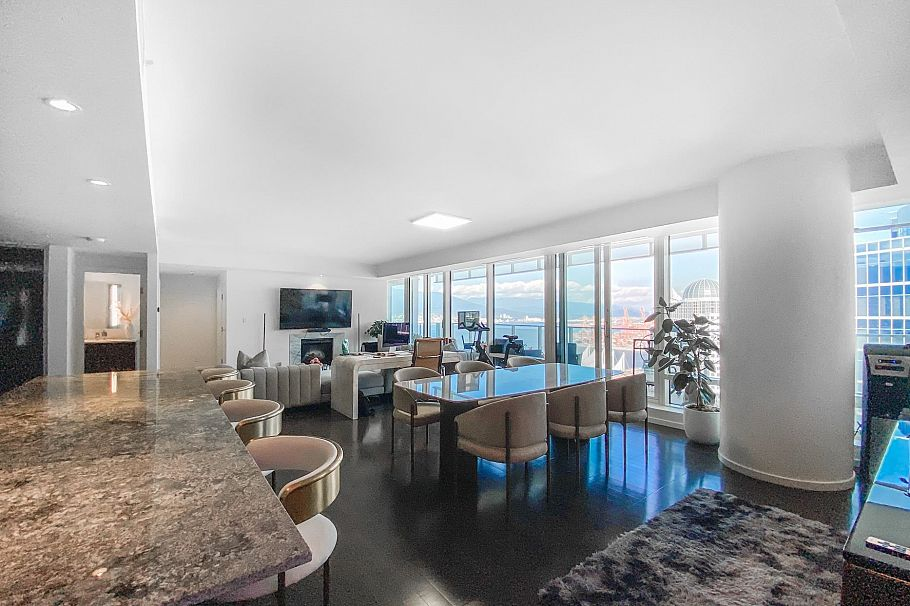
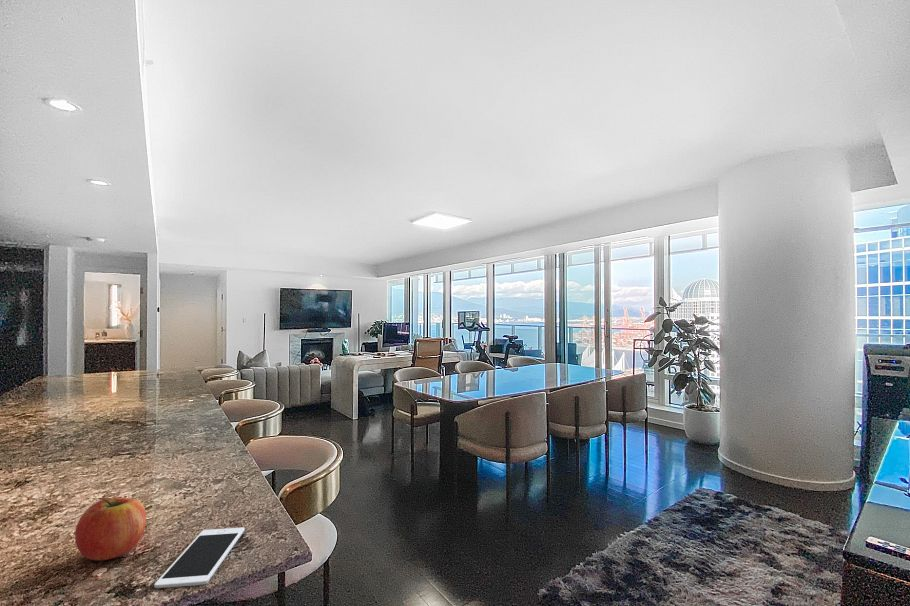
+ cell phone (204, 554)
+ fruit (112, 524)
